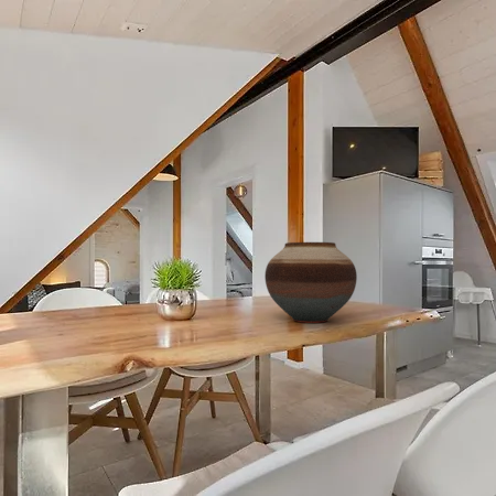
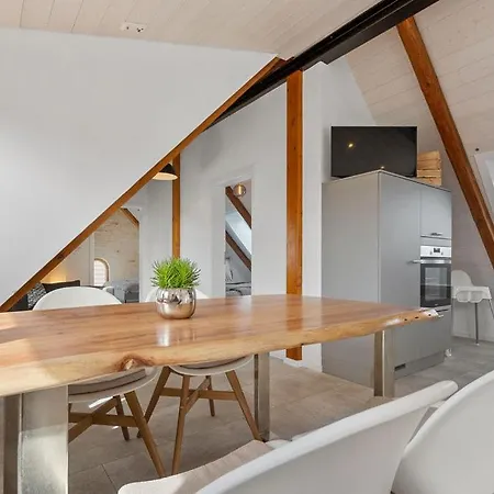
- vase (310, 281)
